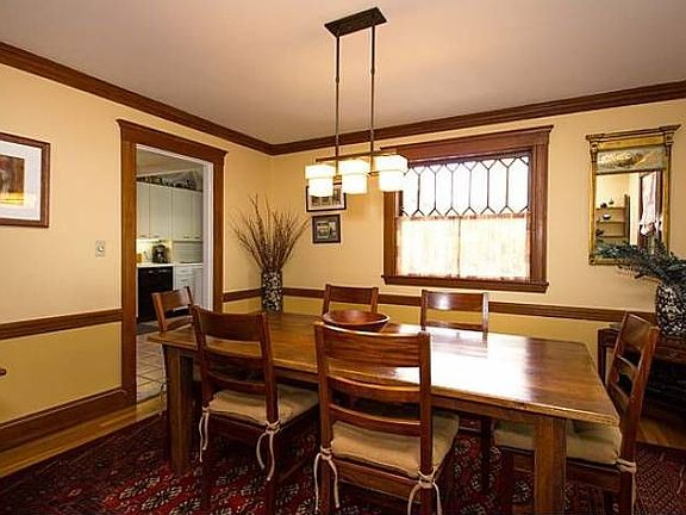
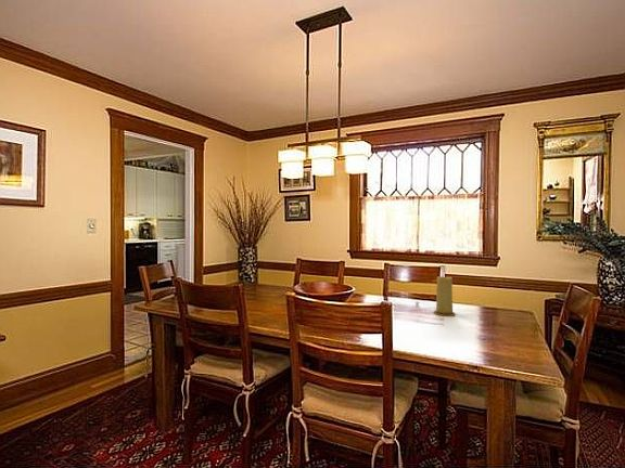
+ candle (444, 295)
